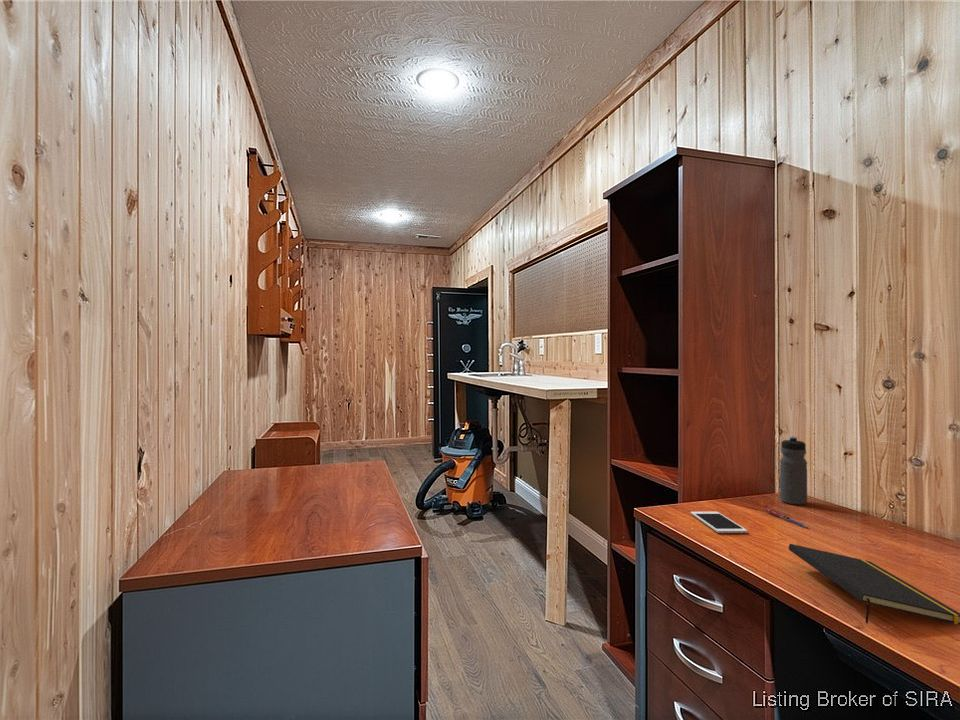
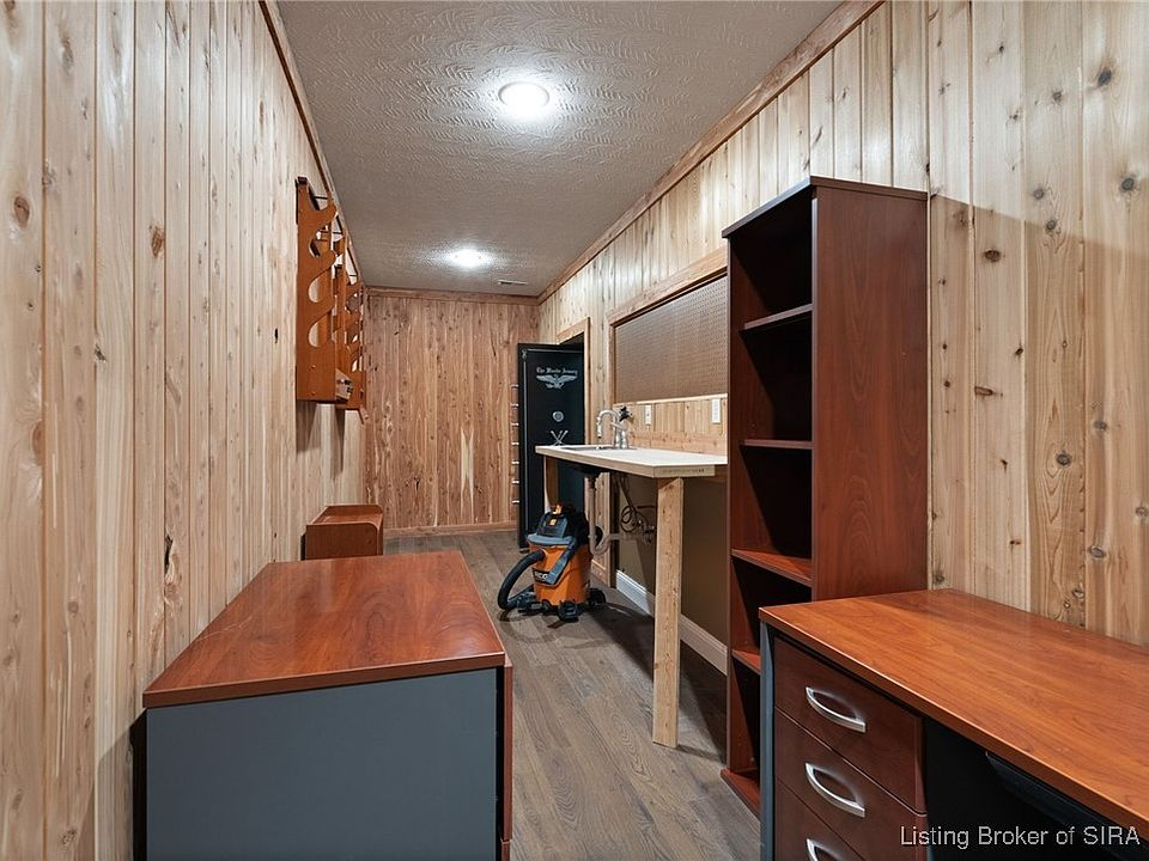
- water bottle (793, 469)
- pen (785, 517)
- notepad (866, 579)
- cell phone (717, 521)
